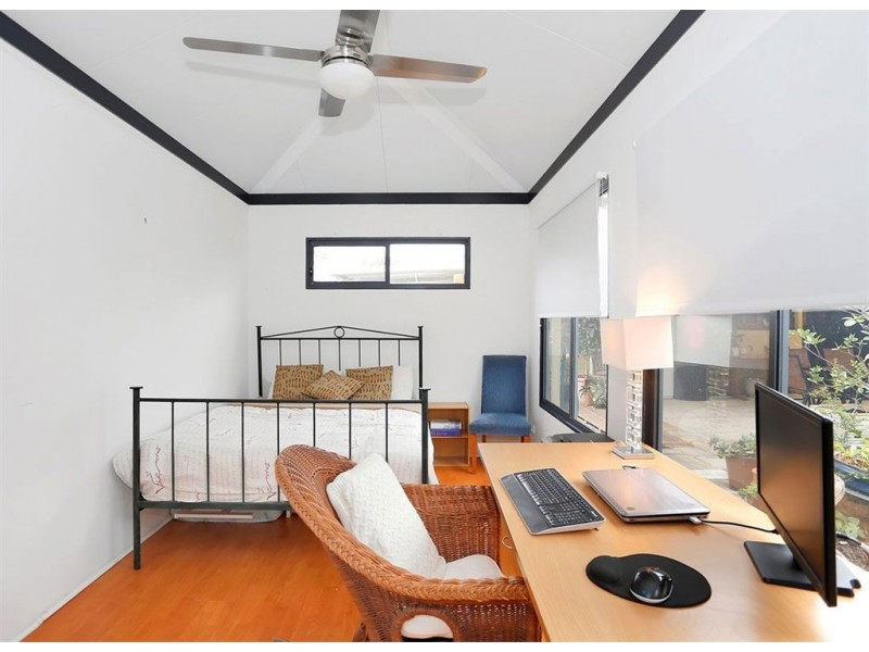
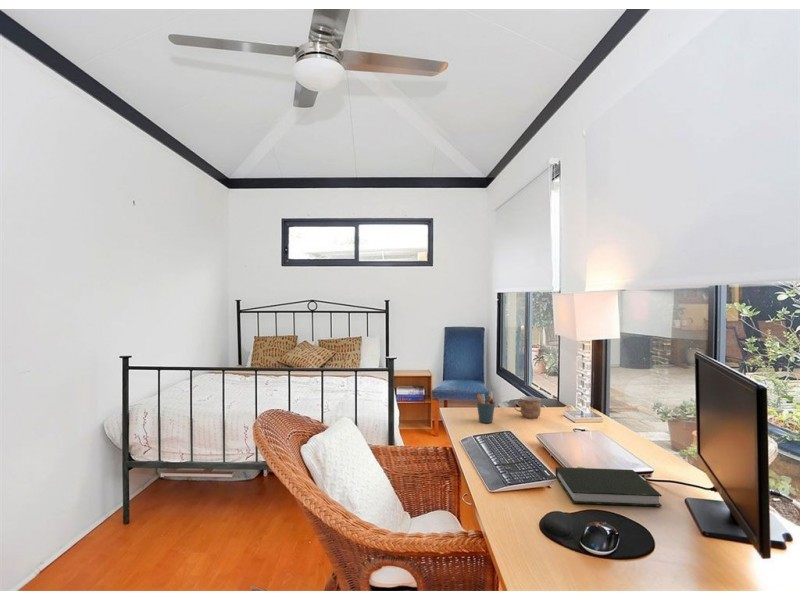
+ mug (527, 407)
+ pen holder (485, 406)
+ book (604, 485)
